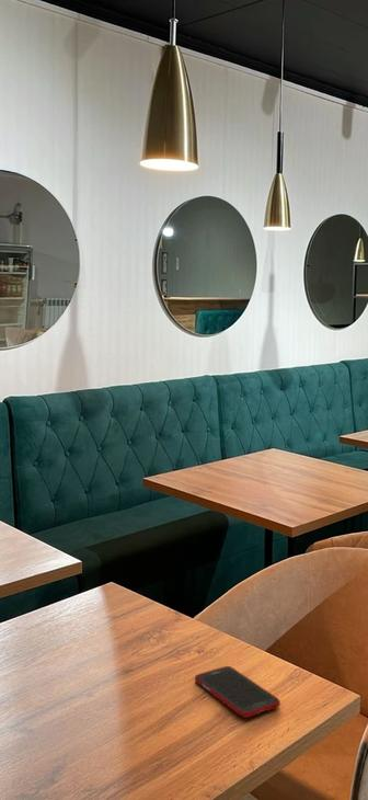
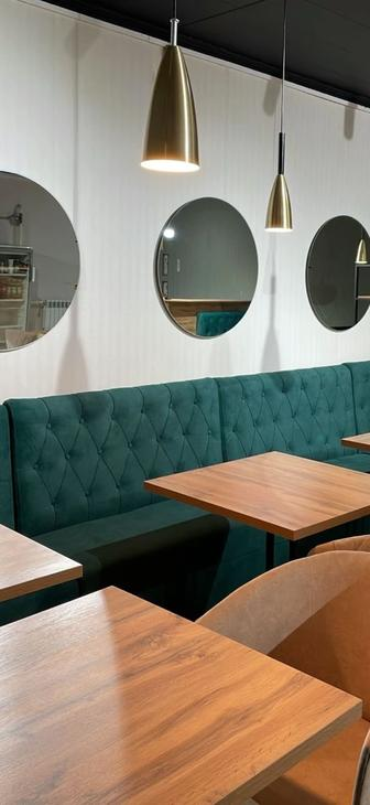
- cell phone (235, 690)
